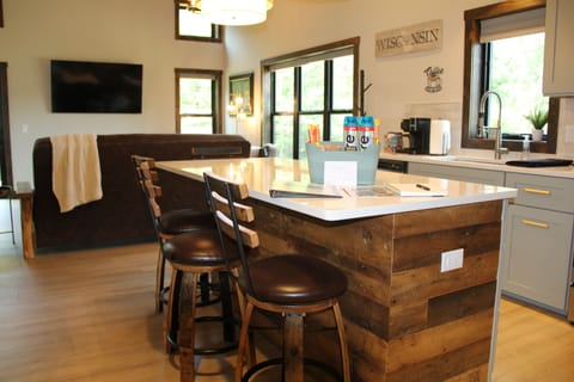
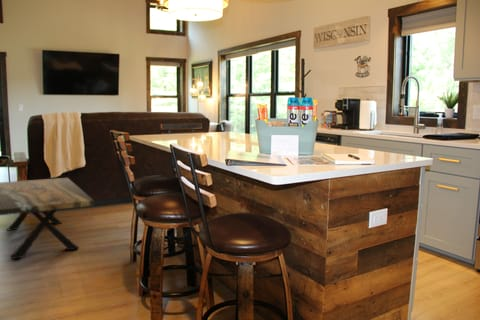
+ coffee table (39, 214)
